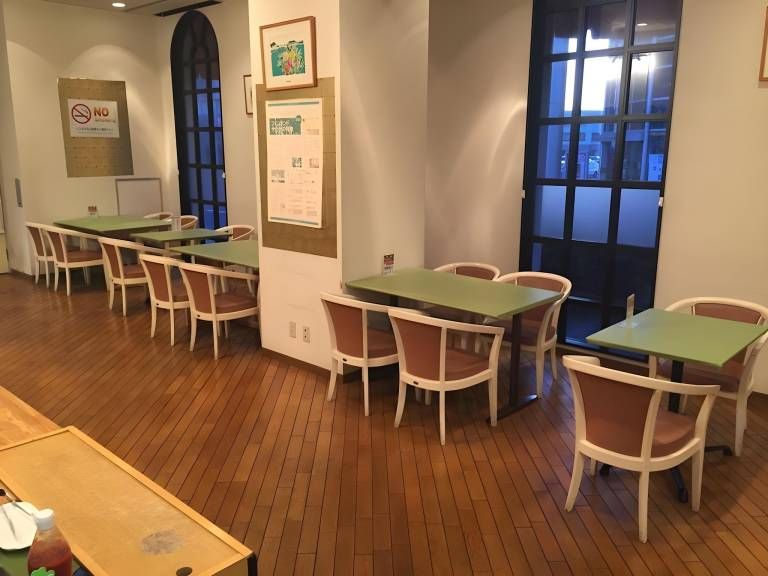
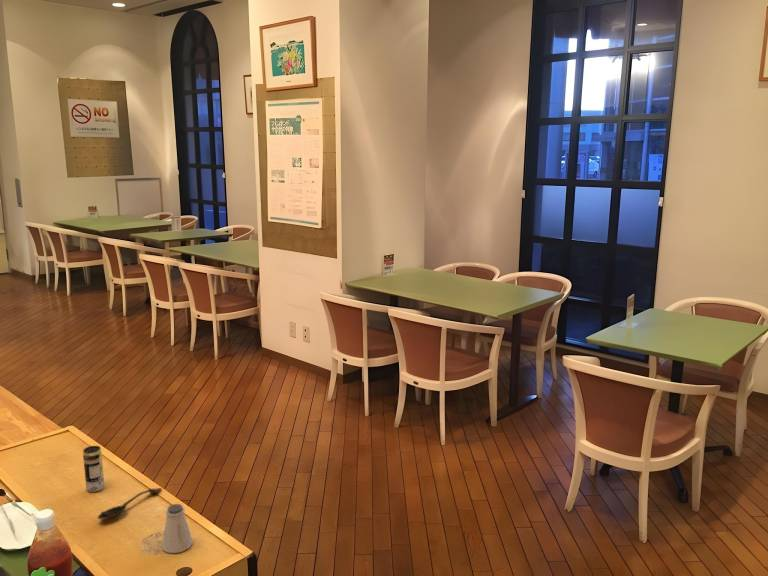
+ saltshaker (176, 526)
+ spoon (131, 501)
+ beverage can (93, 468)
